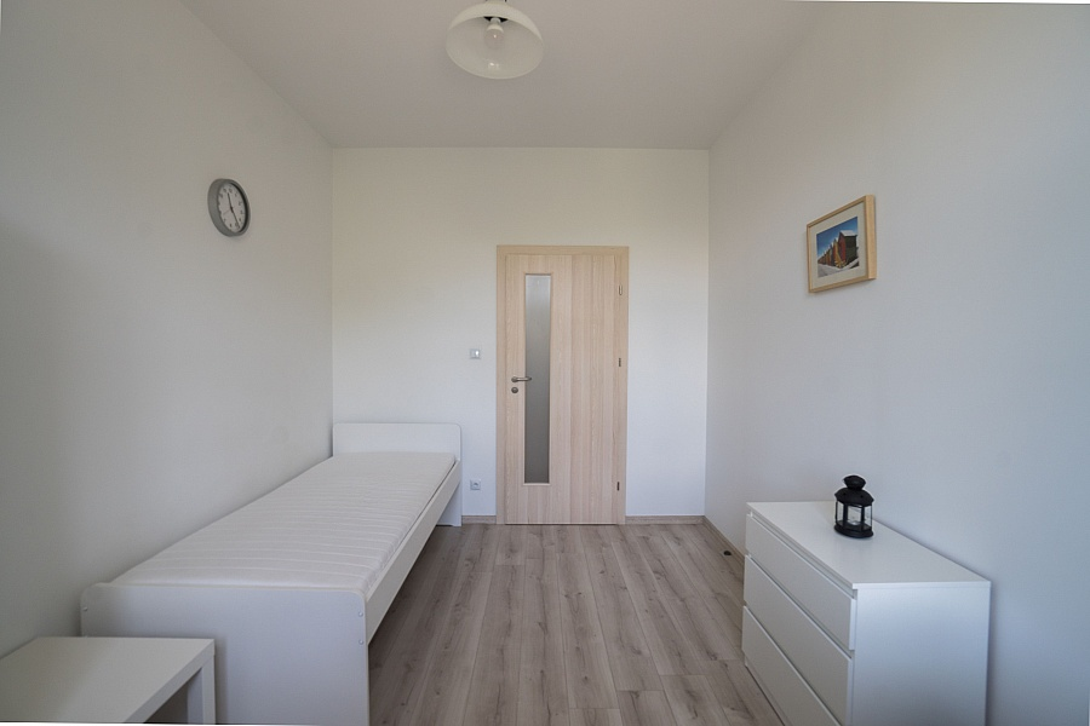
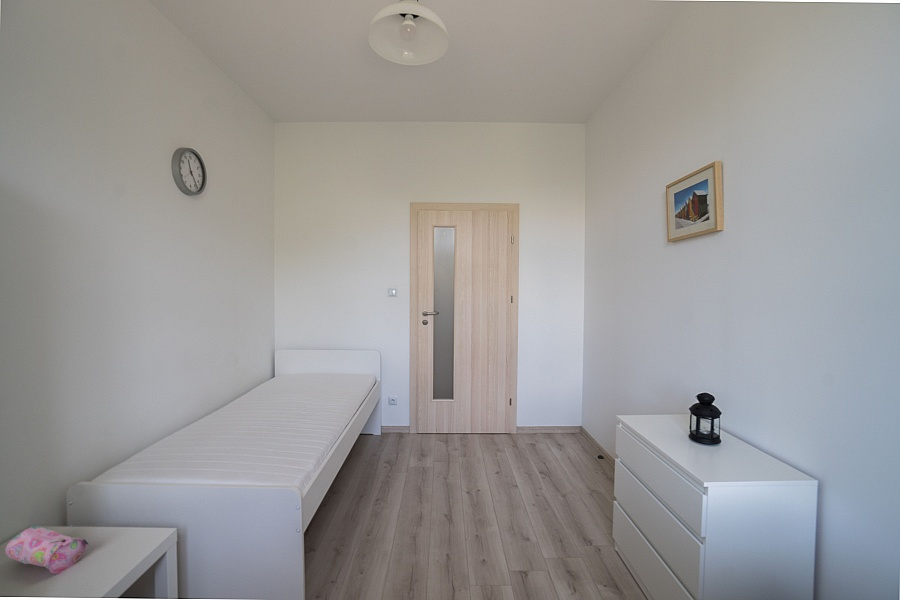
+ pencil case (47, 547)
